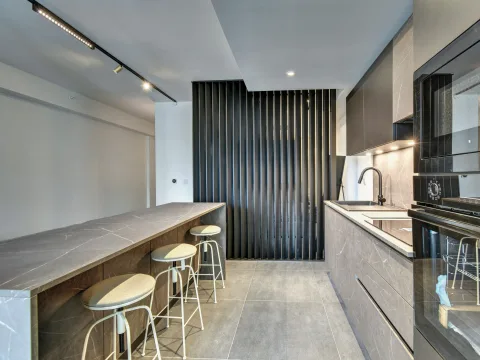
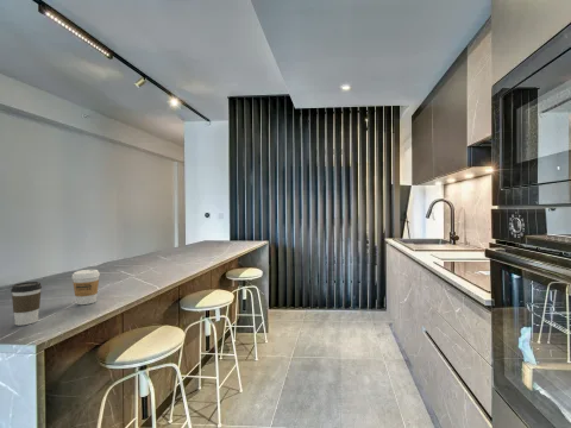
+ coffee cup (86, 285)
+ coffee cup (26, 302)
